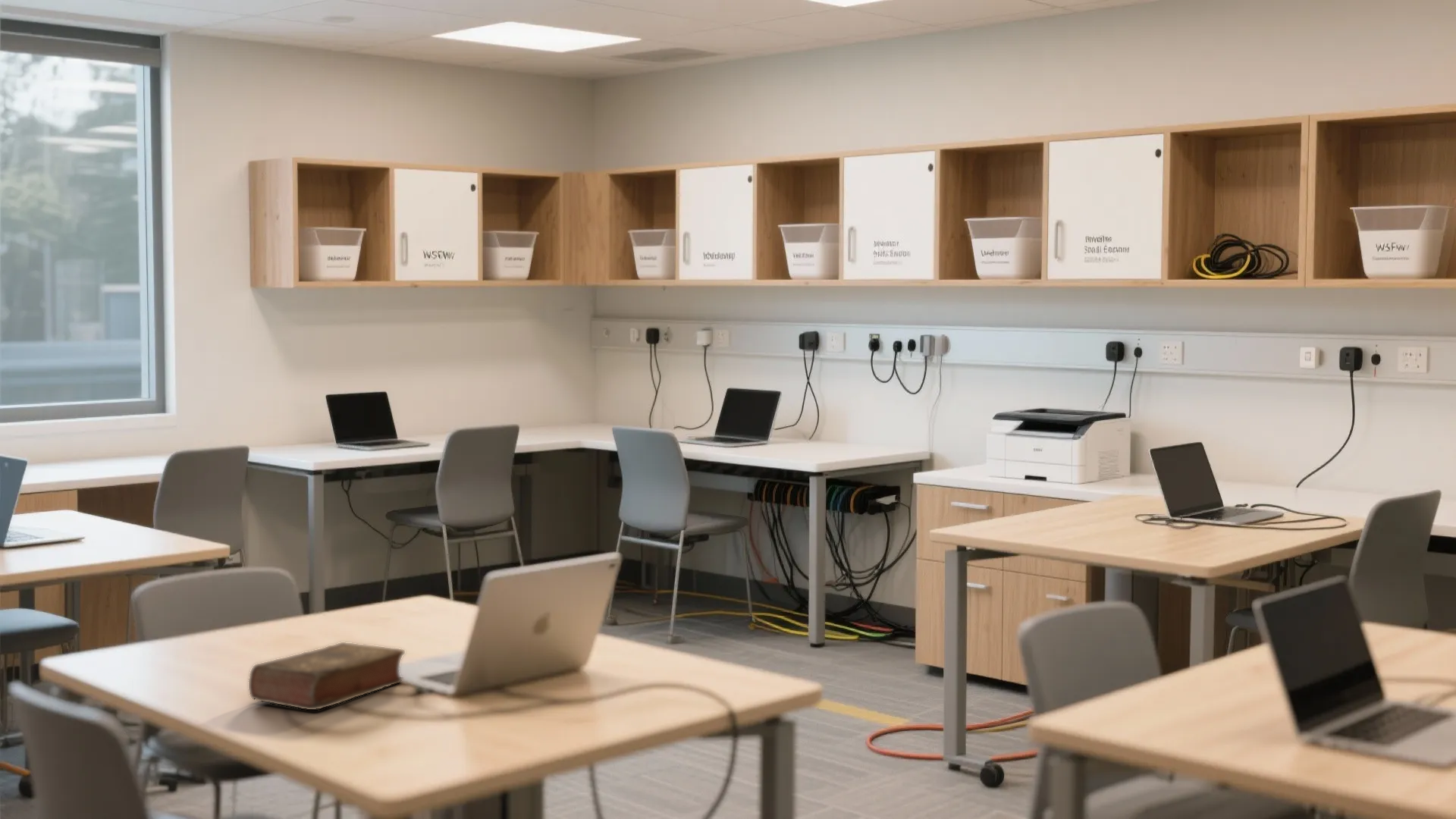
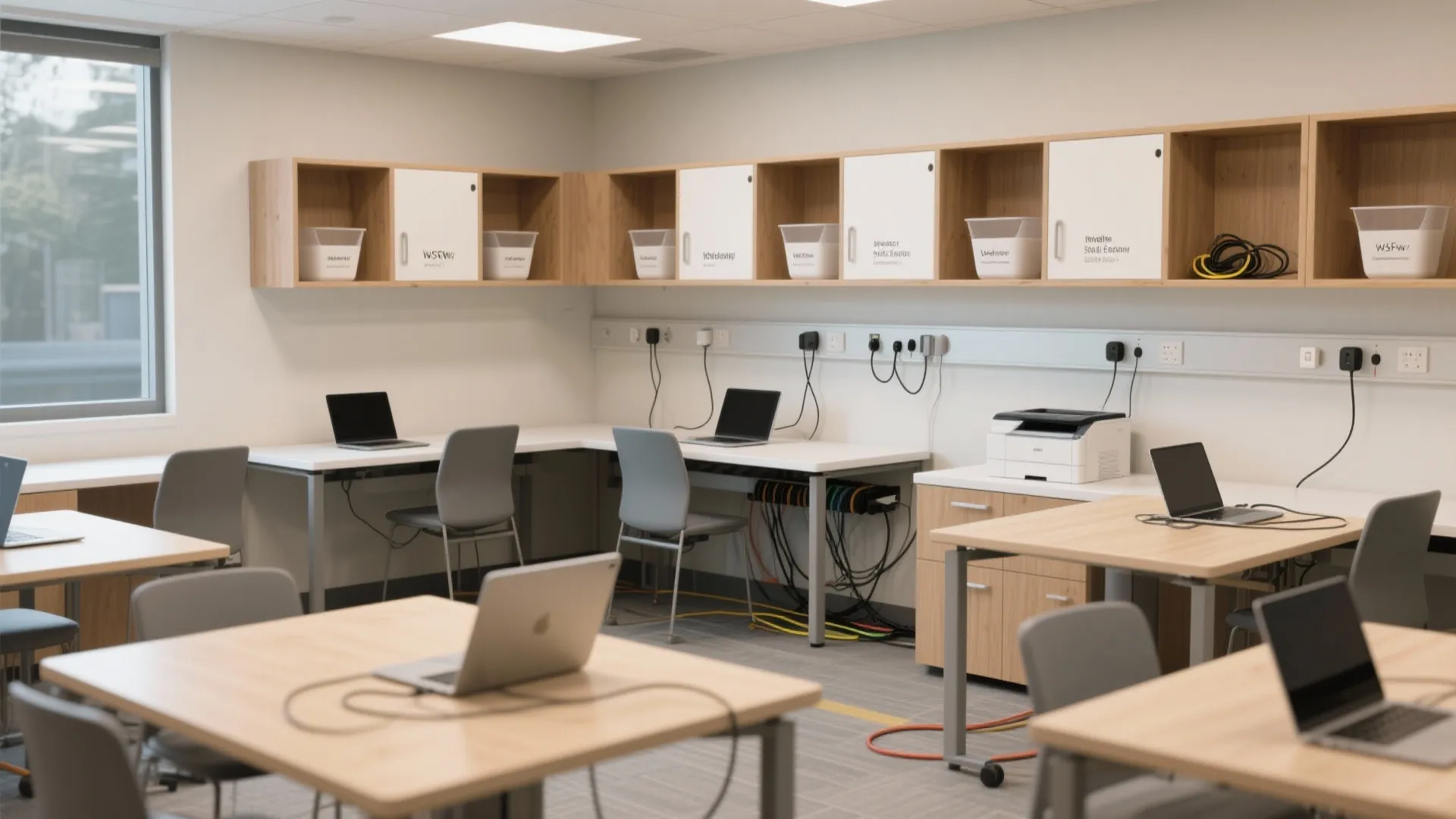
- book (329, 673)
